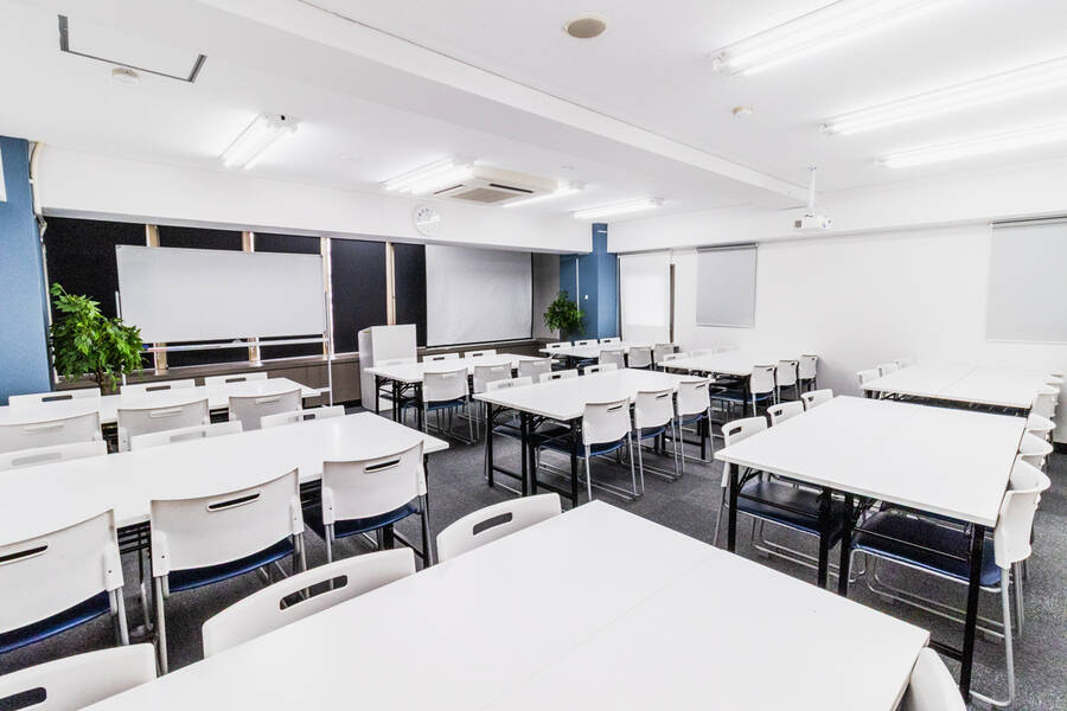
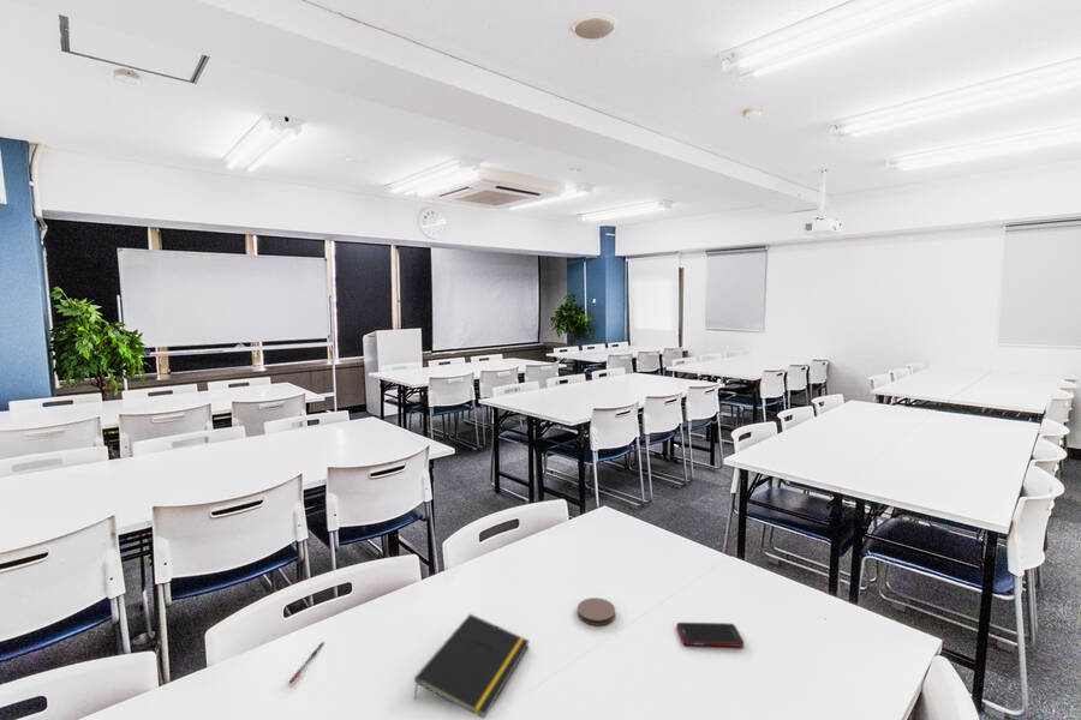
+ notepad (476, 660)
+ coaster (596, 611)
+ pen (307, 660)
+ cell phone (709, 634)
